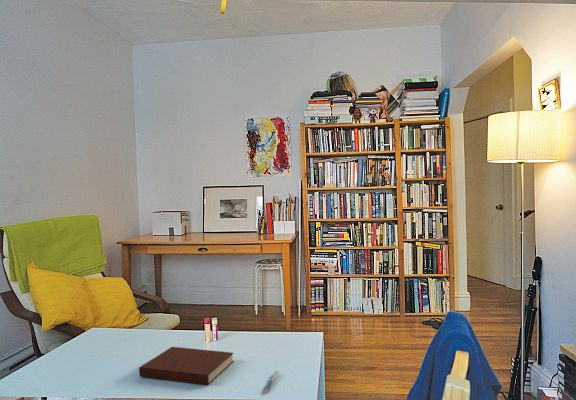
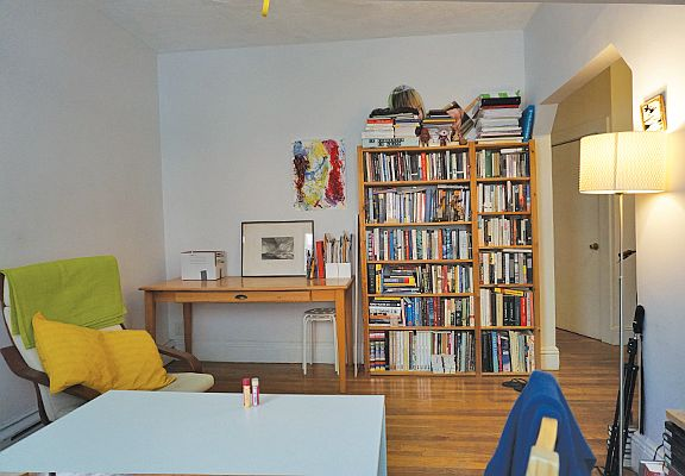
- notebook (188, 364)
- pen (271, 381)
